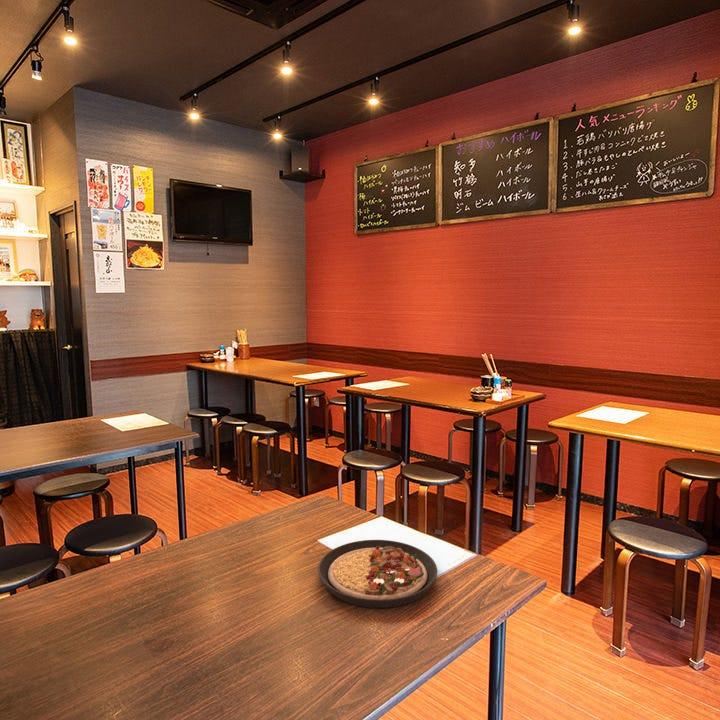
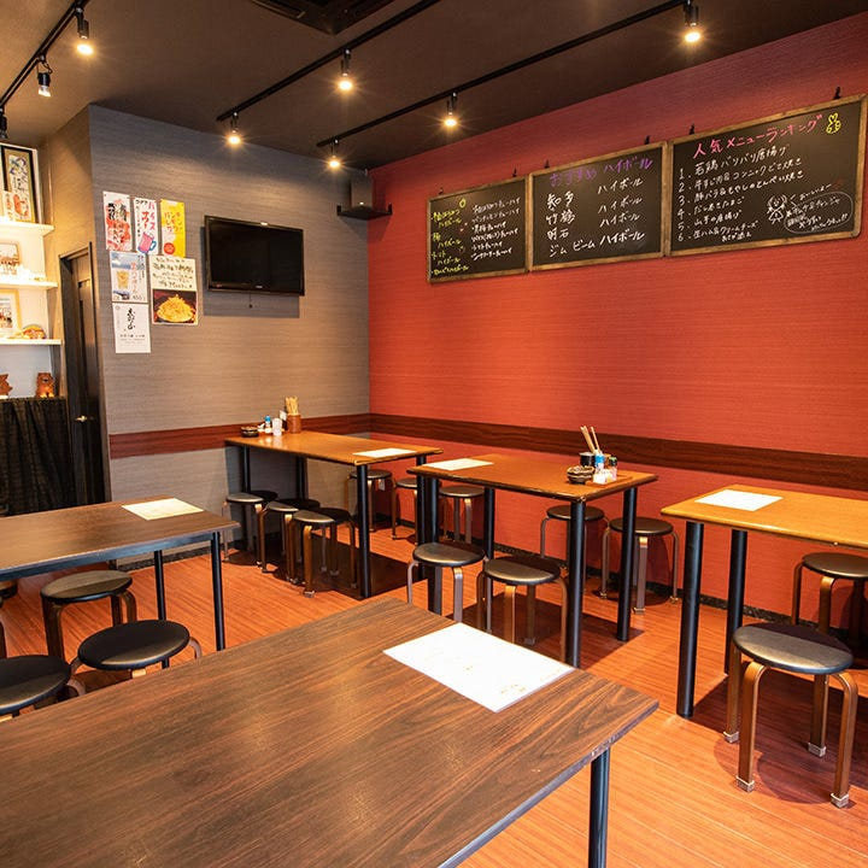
- plate (377, 569)
